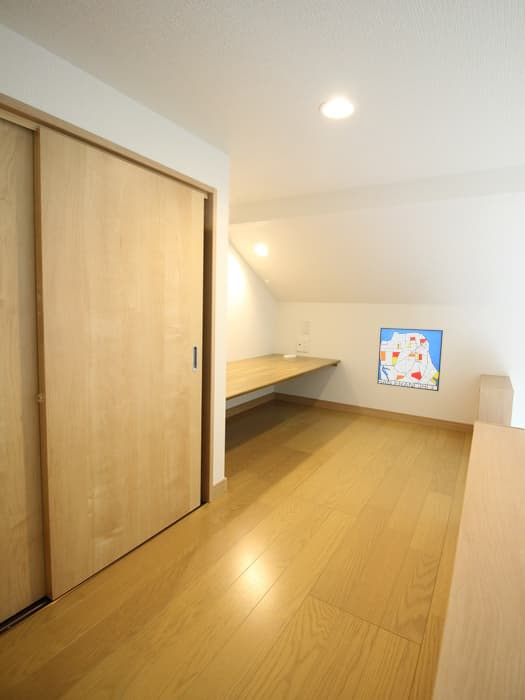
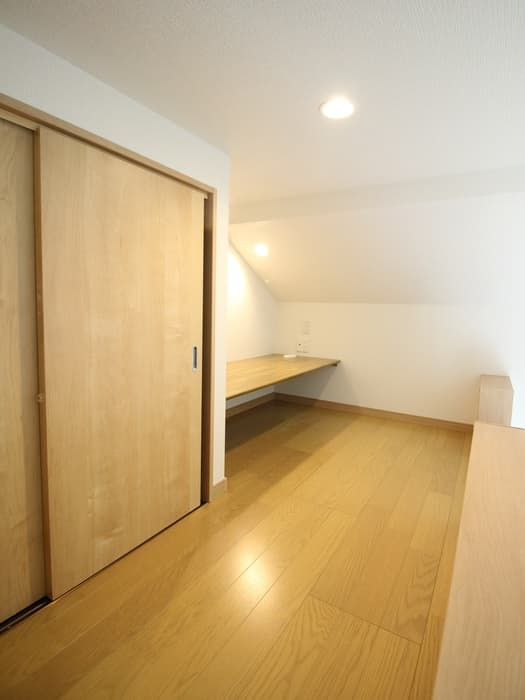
- wall art (408, 358)
